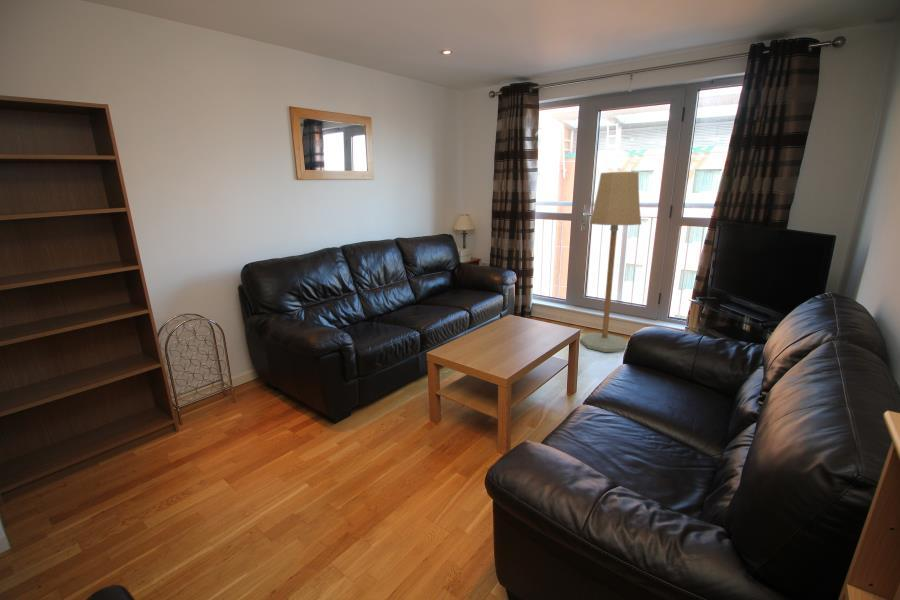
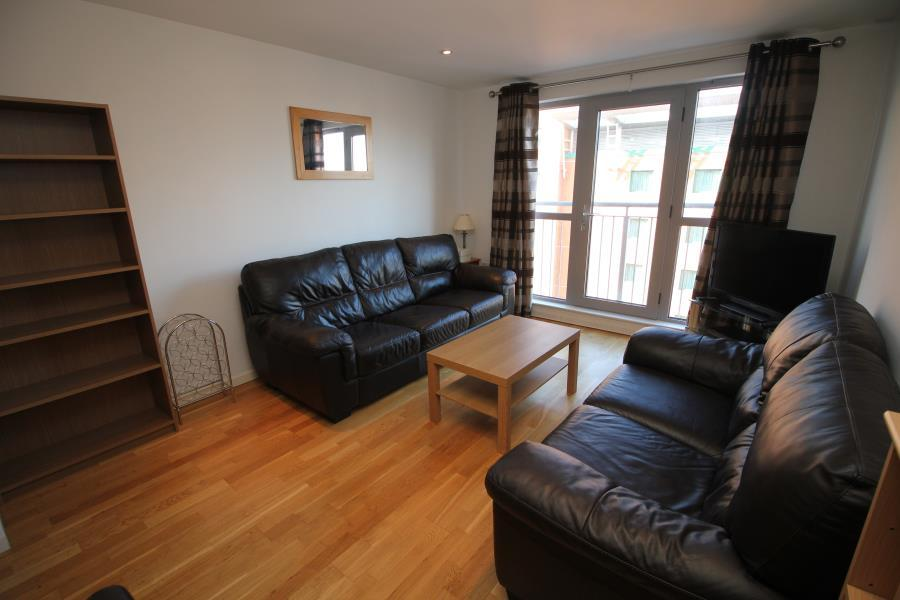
- floor lamp (611, 262)
